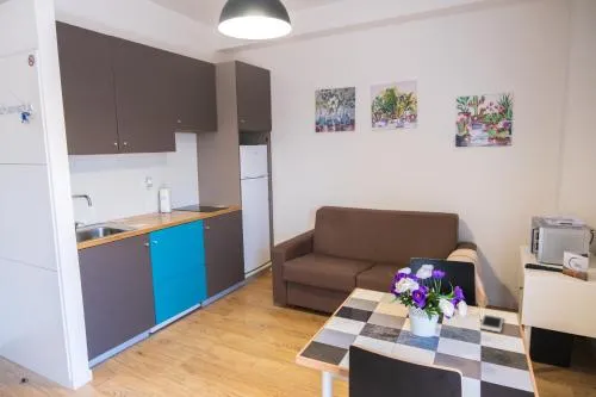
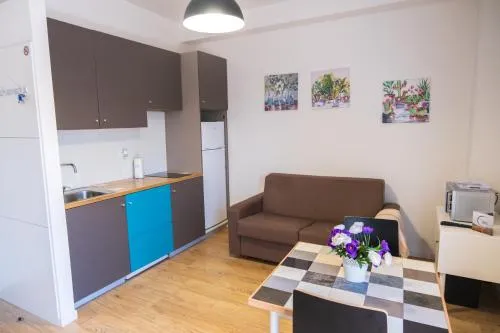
- cell phone (491, 322)
